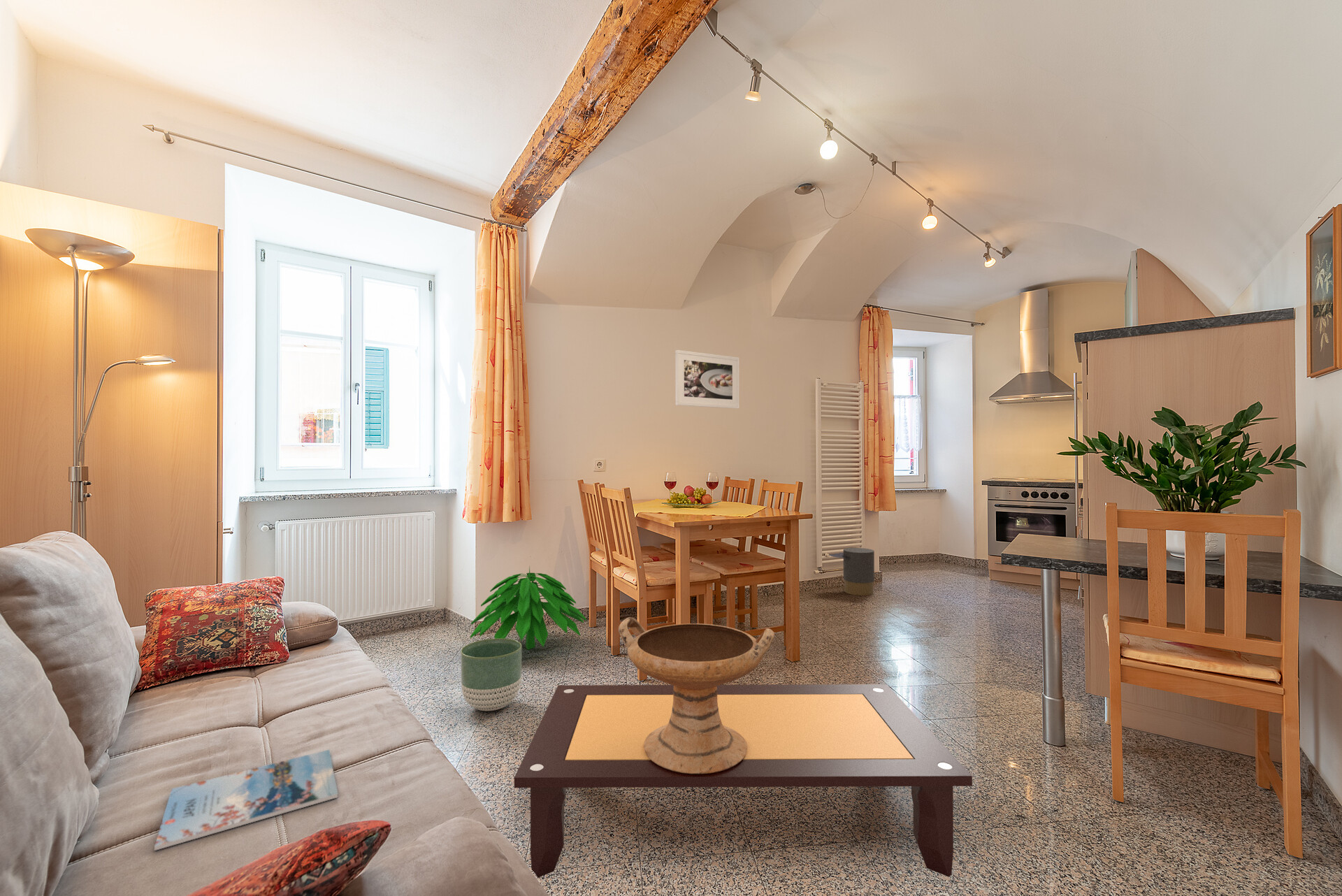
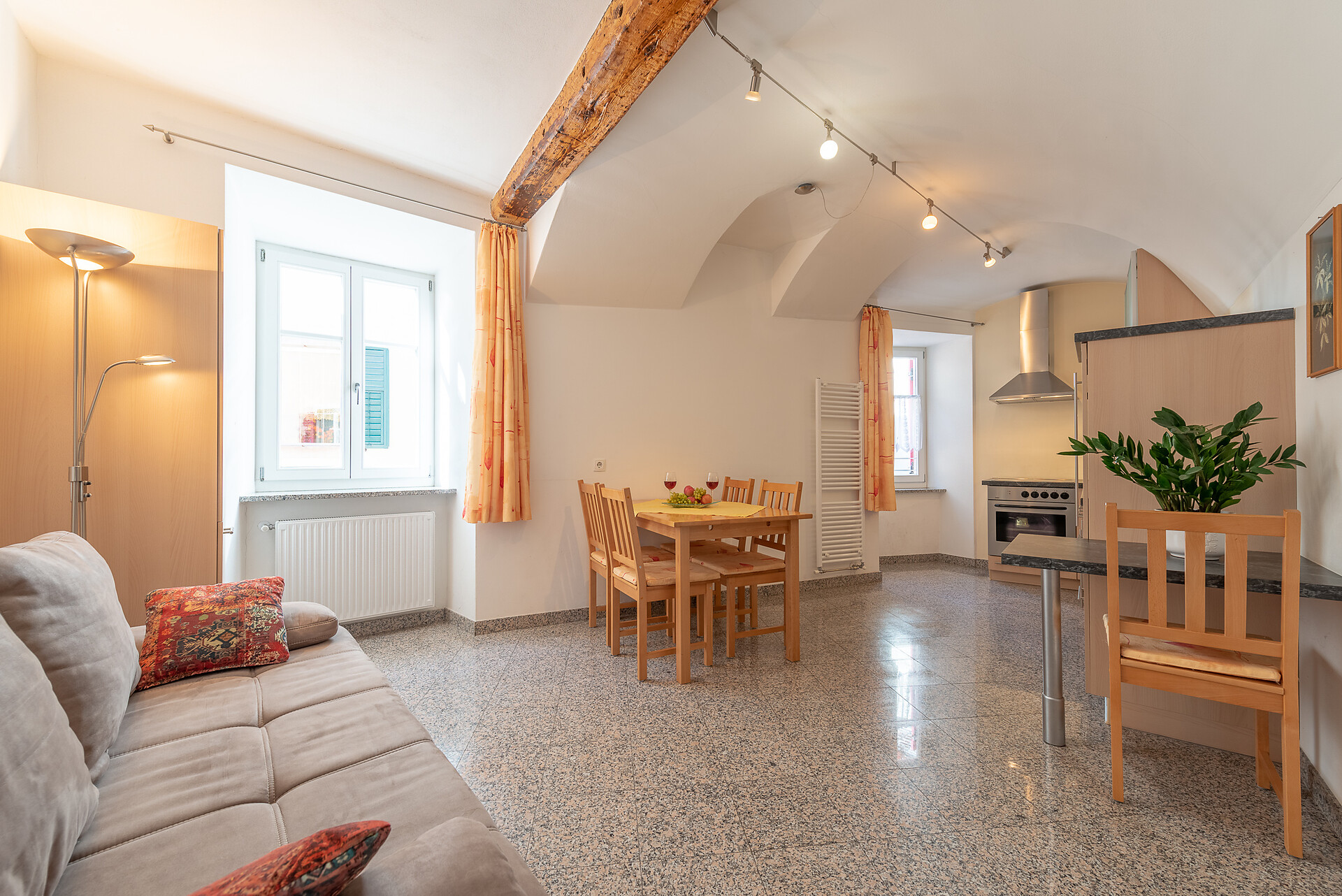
- indoor plant (529, 606)
- trash can (851, 570)
- magazine (254, 793)
- coffee table (731, 769)
- decorative bowl (695, 685)
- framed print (708, 380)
- planter (491, 677)
